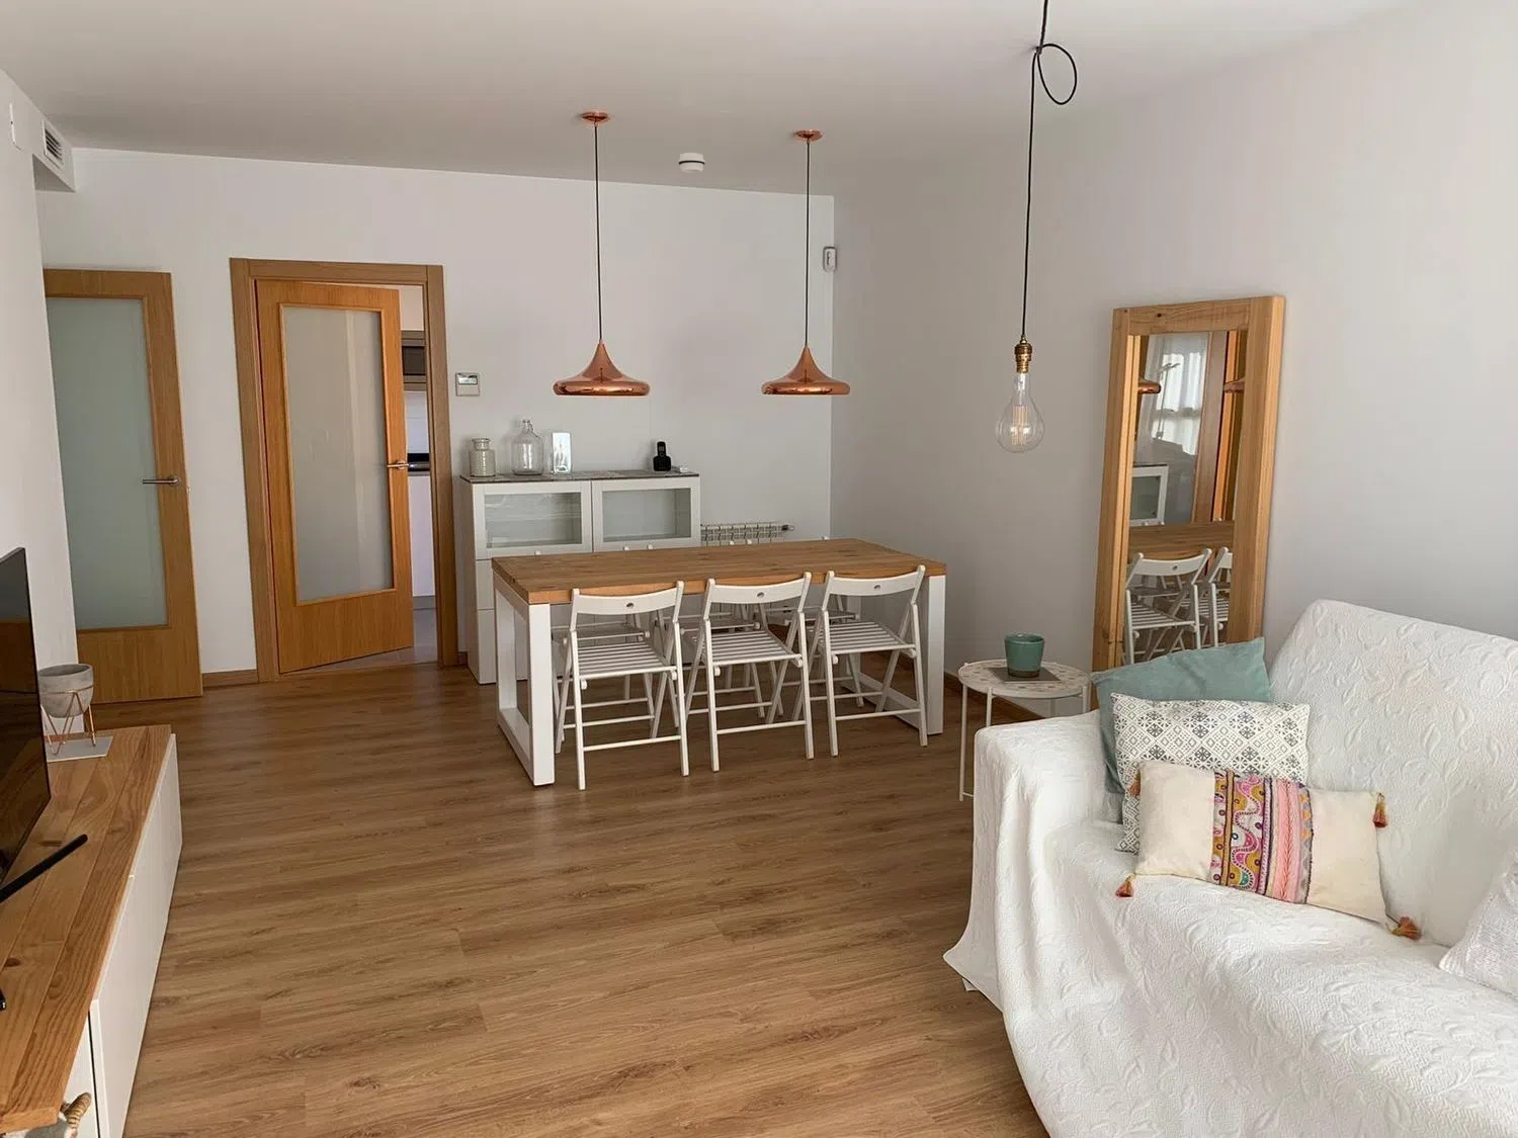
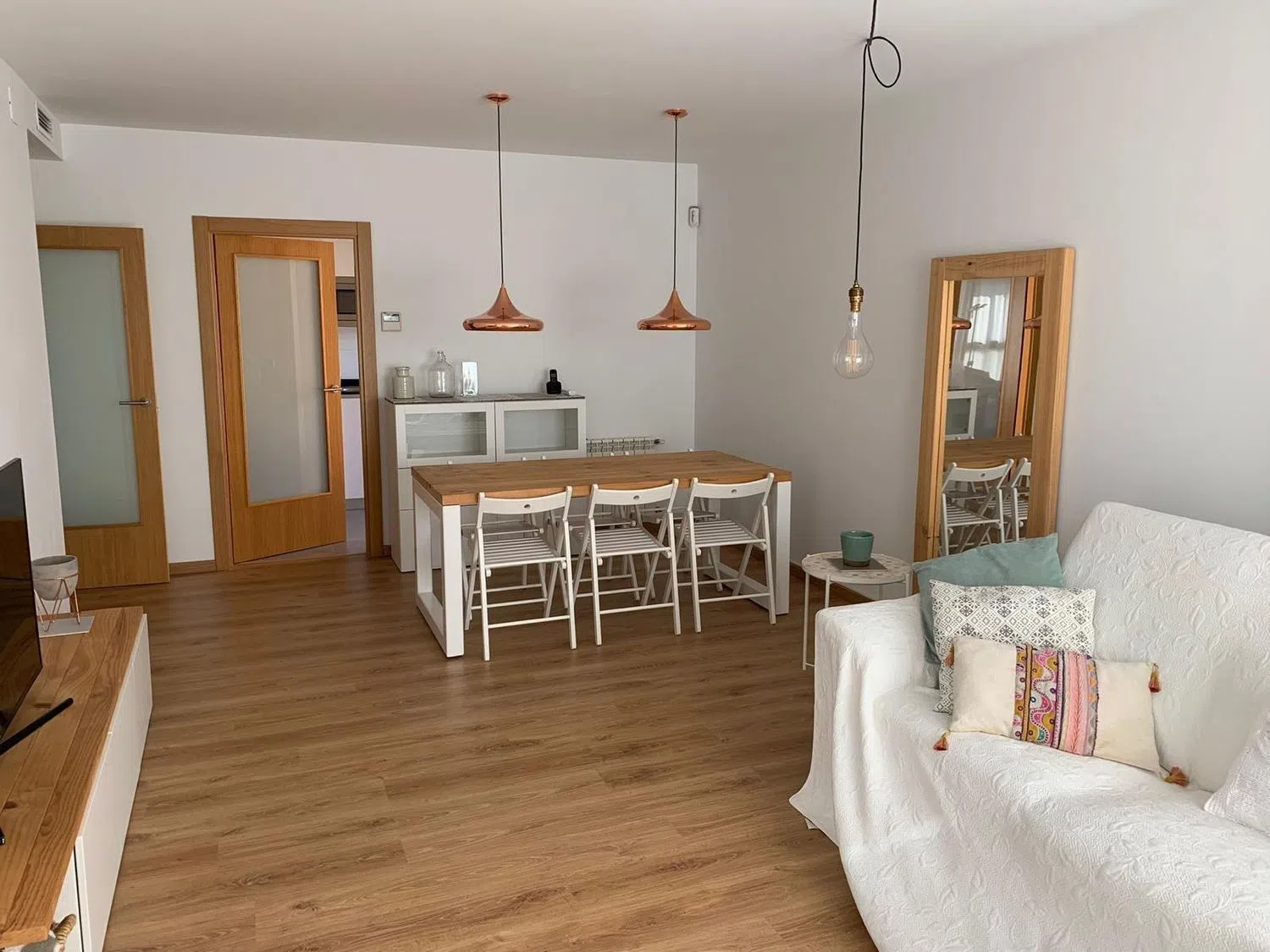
- smoke detector (691, 163)
